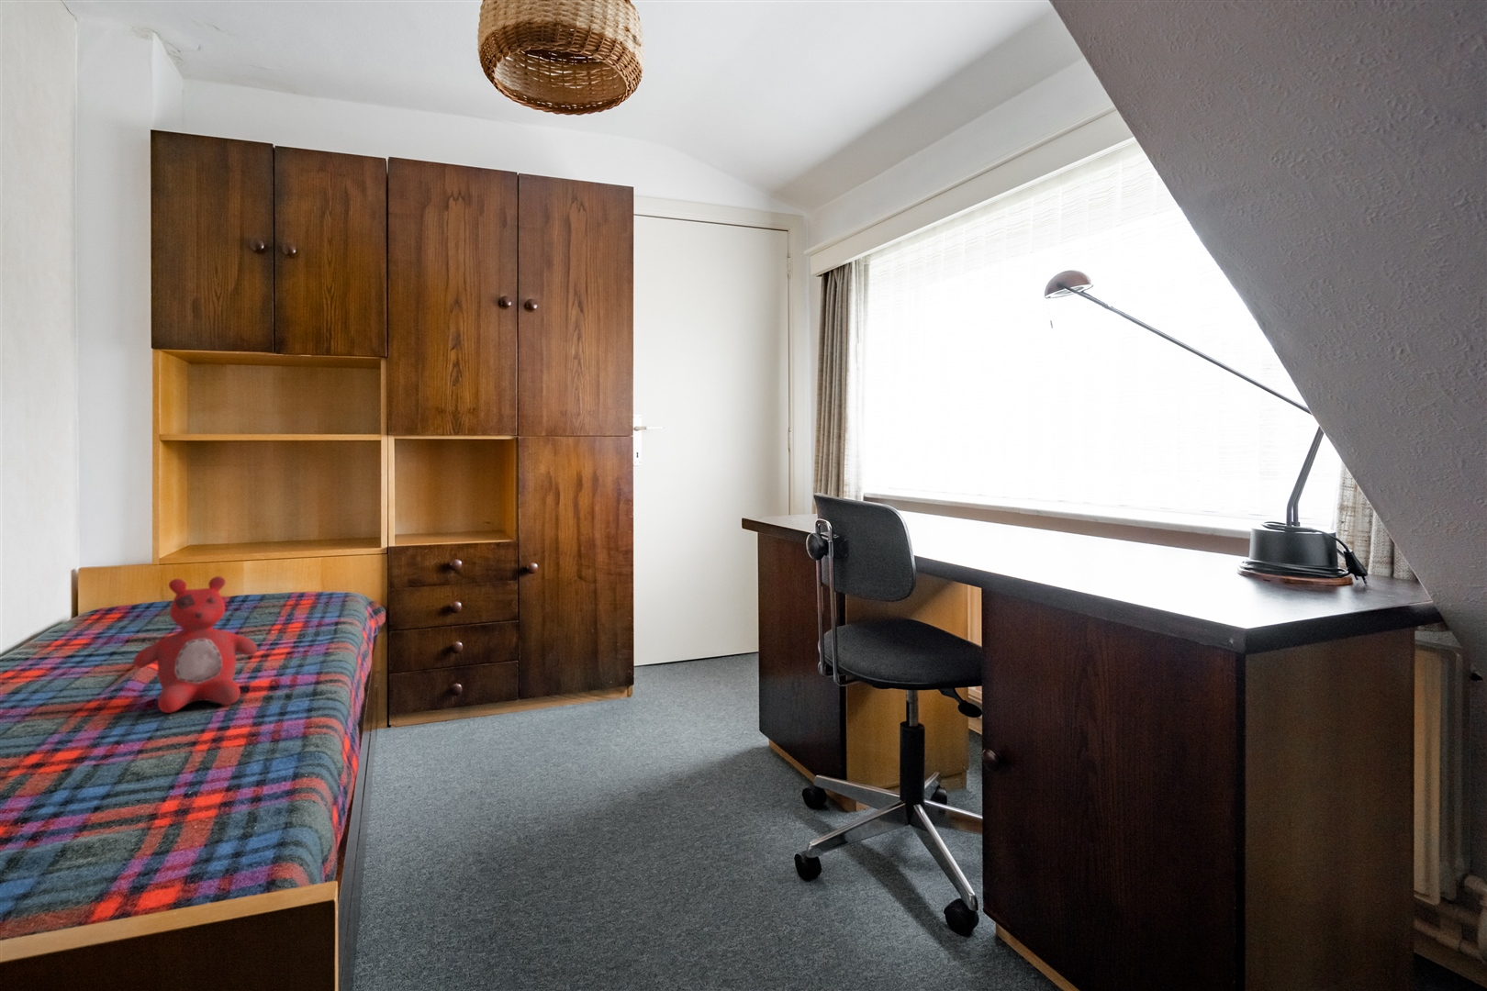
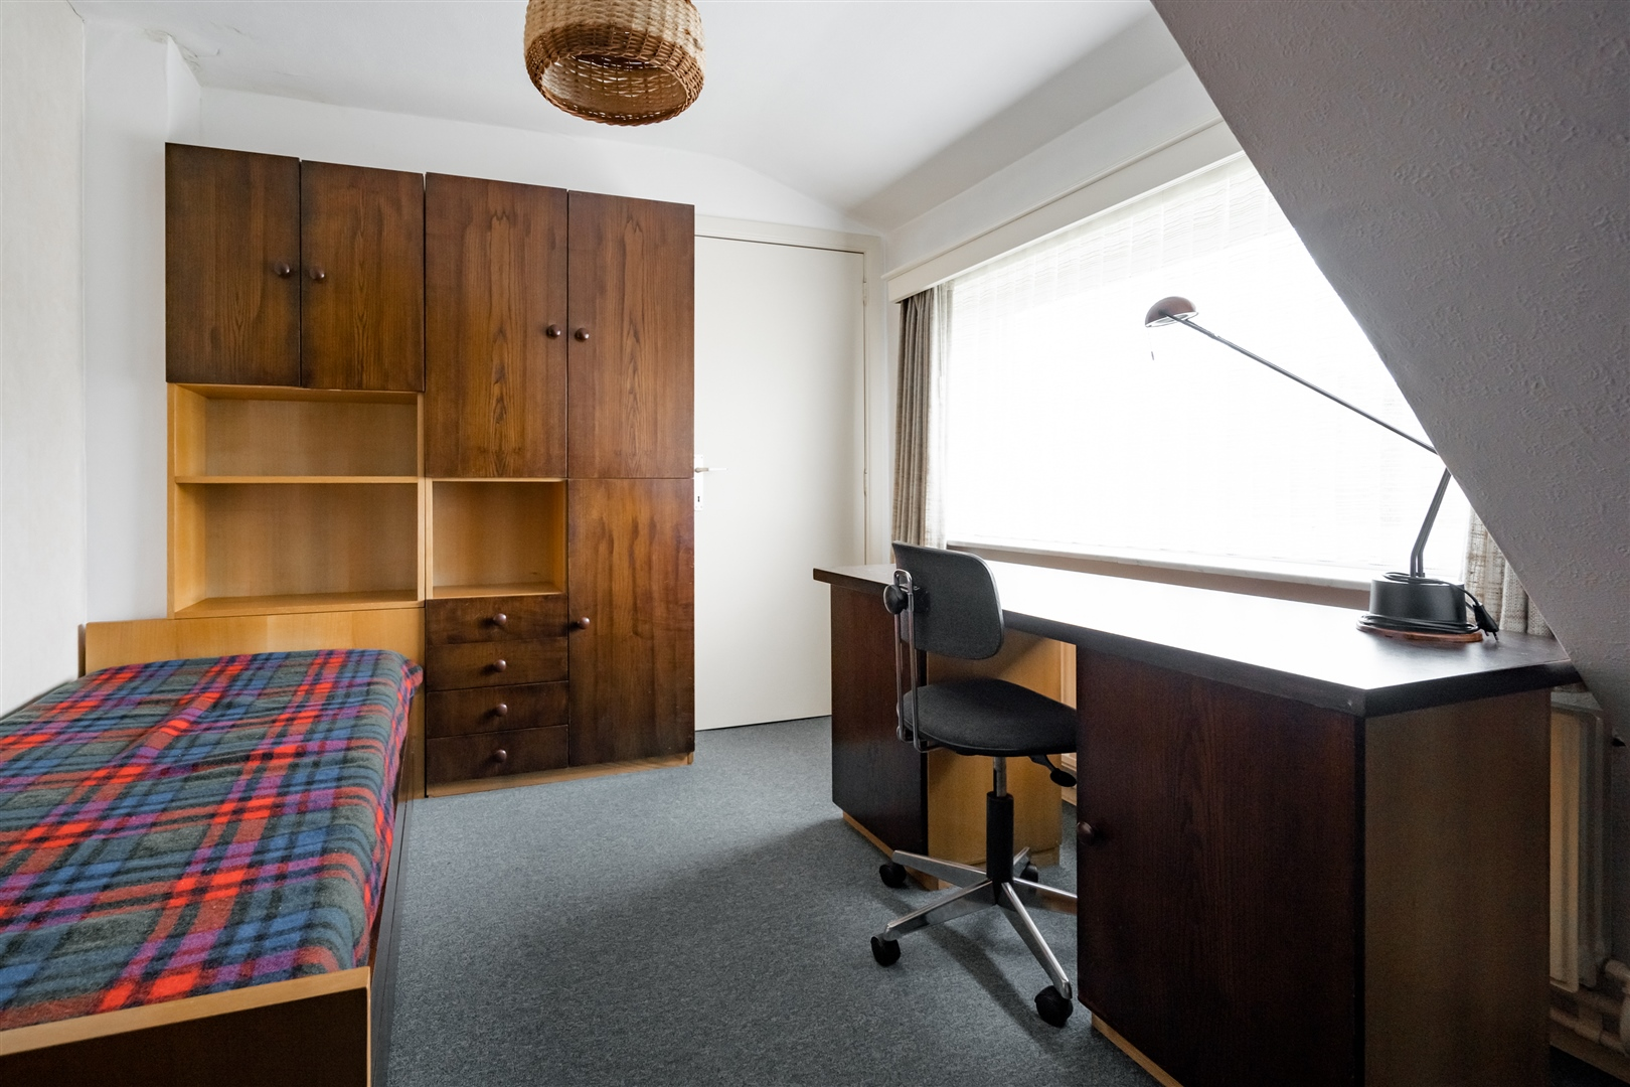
- stuffed bear (198, 640)
